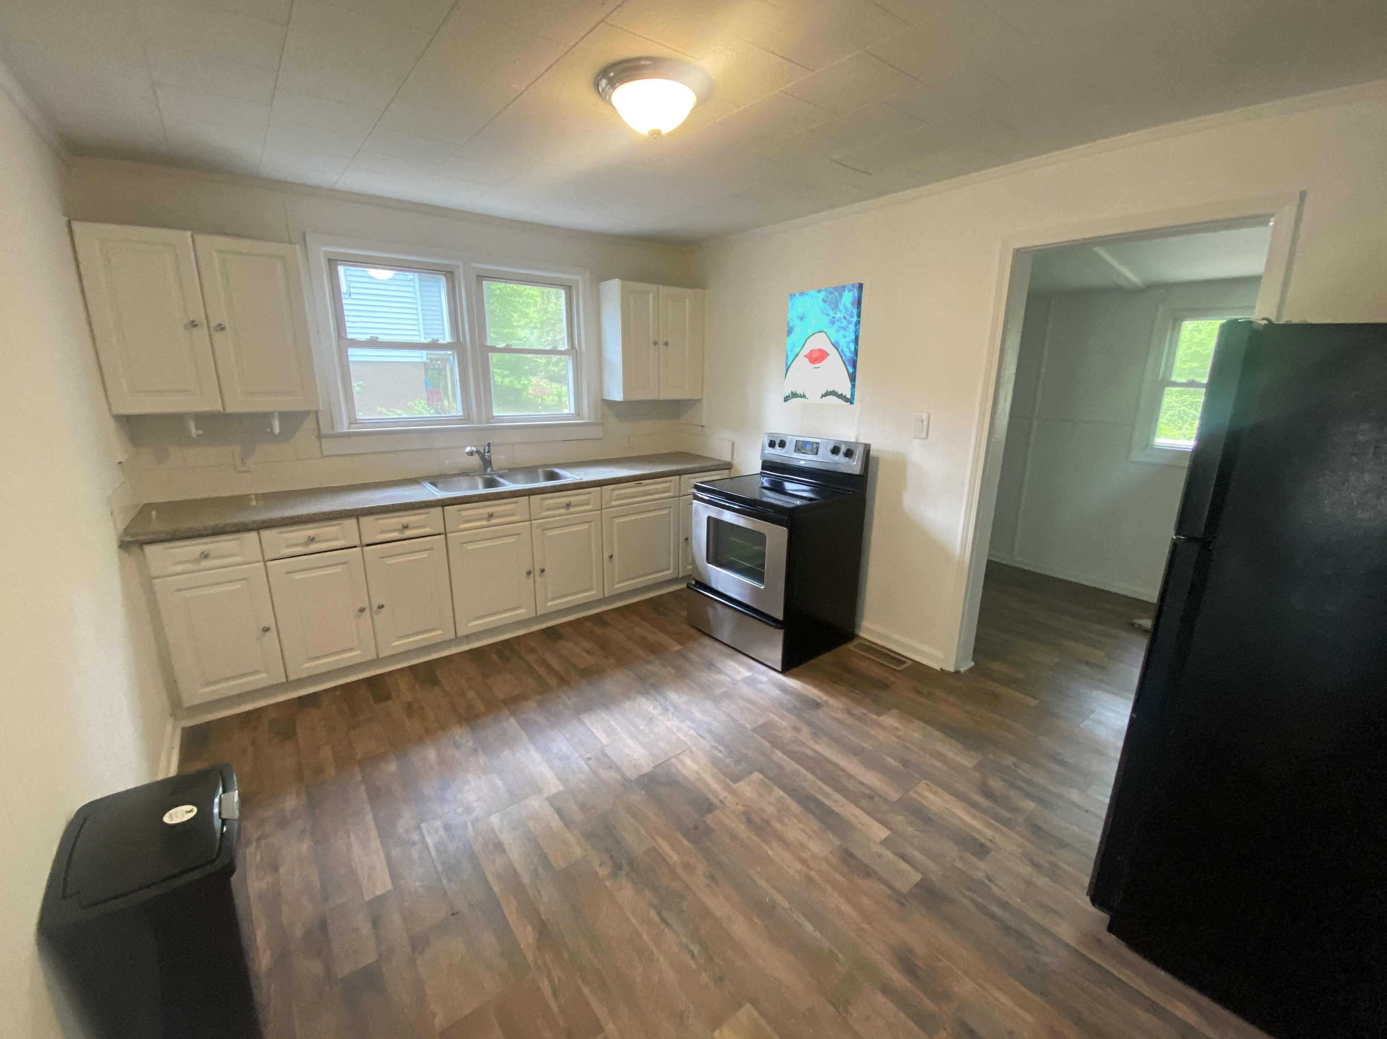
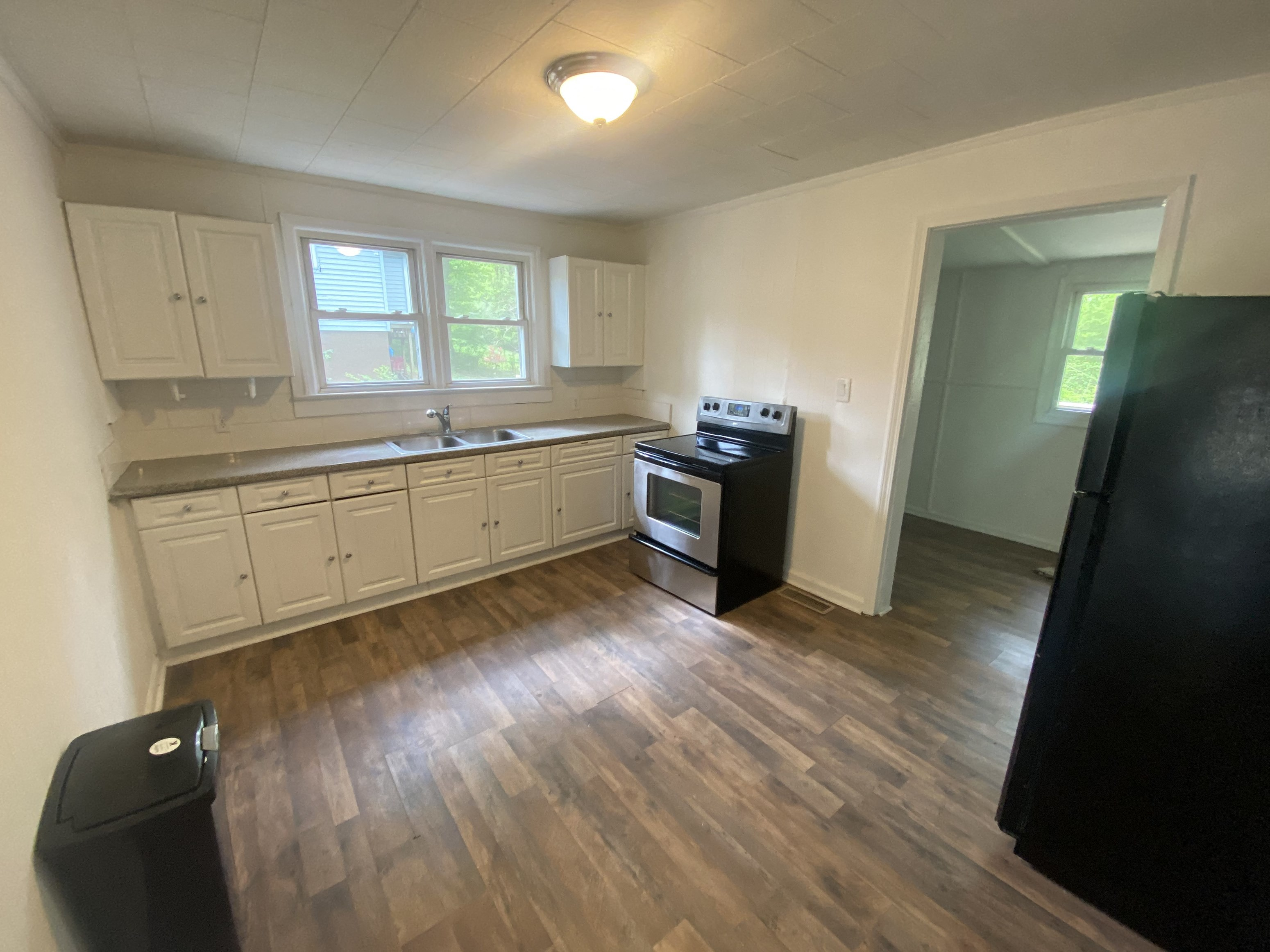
- wall art (820, 347)
